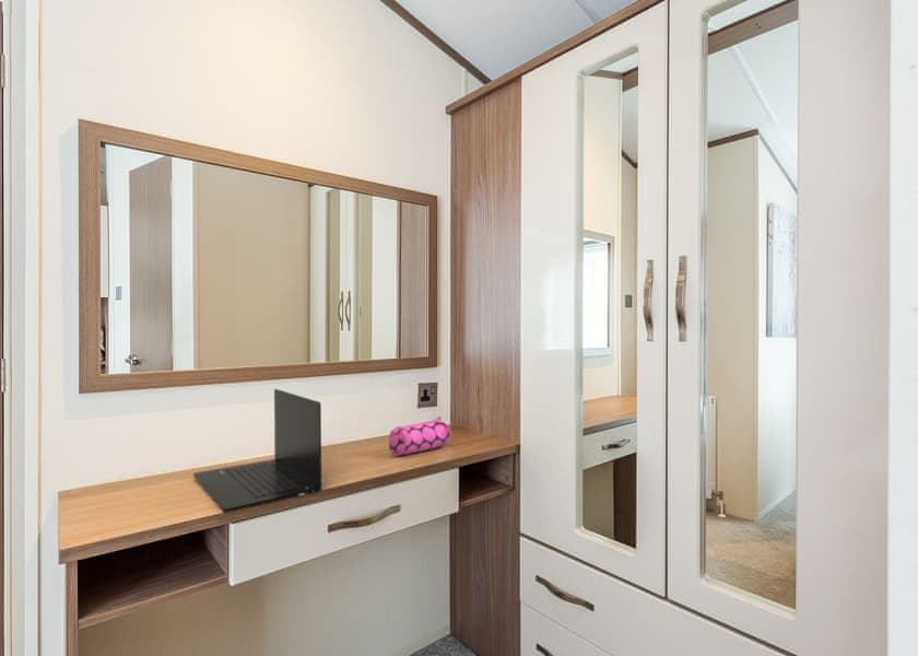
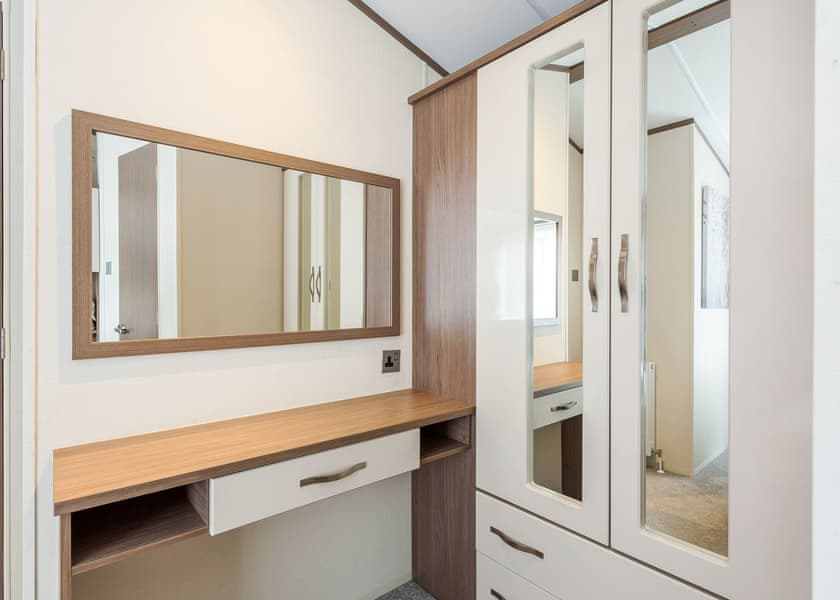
- laptop (274, 441)
- pencil case (419, 435)
